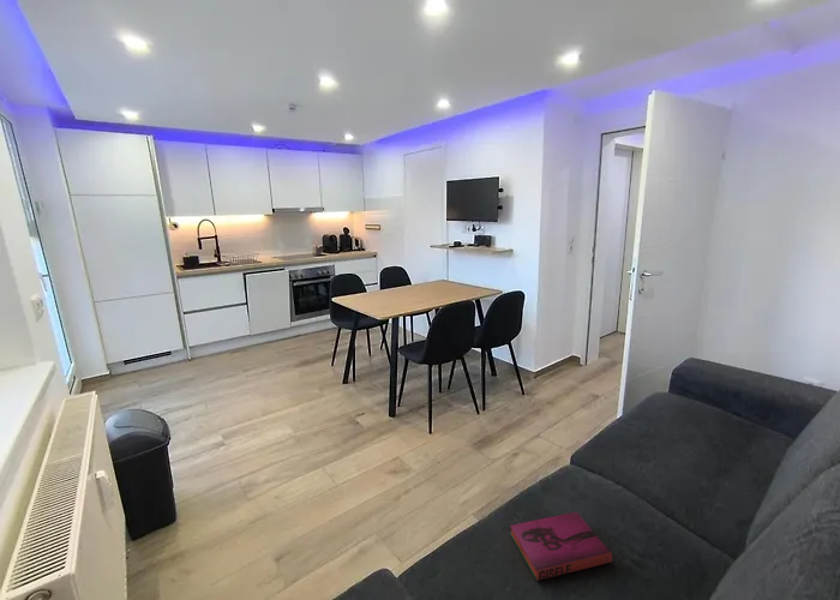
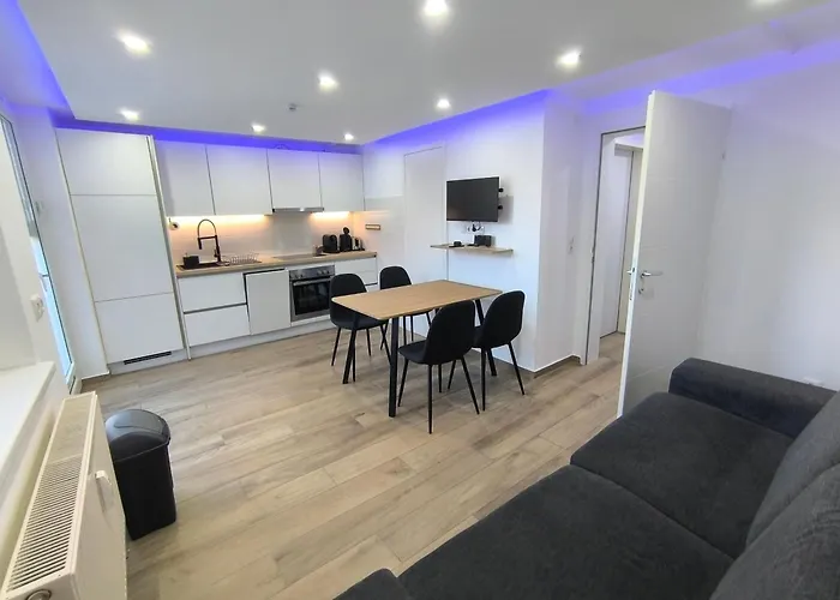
- hardback book (558, 544)
